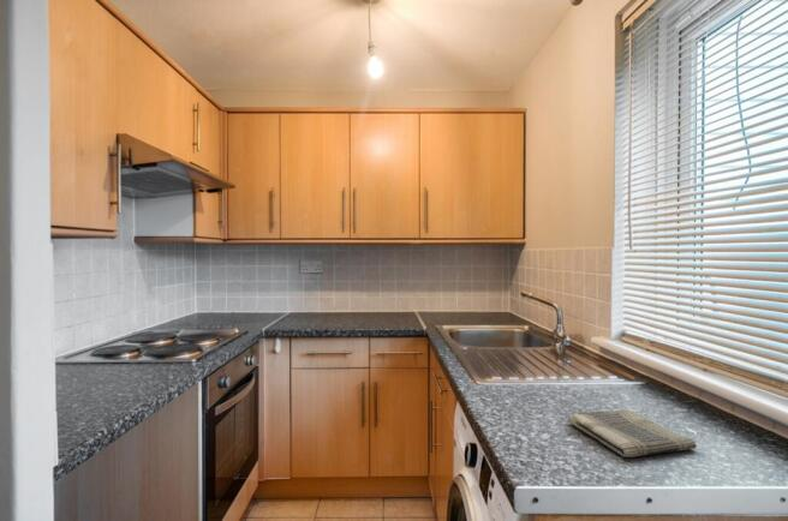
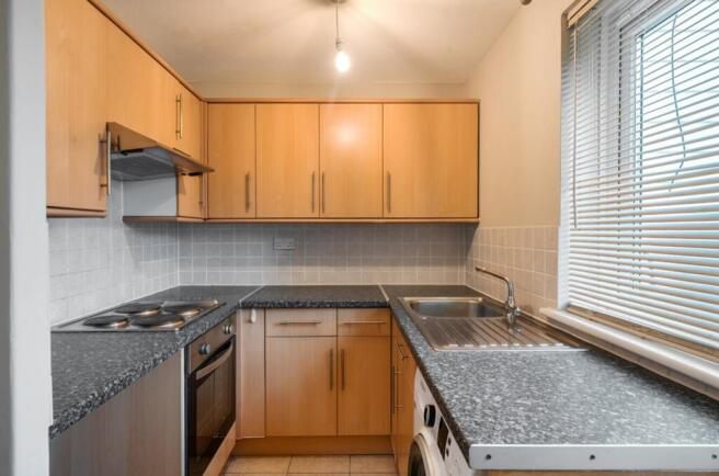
- dish towel (626, 427)
